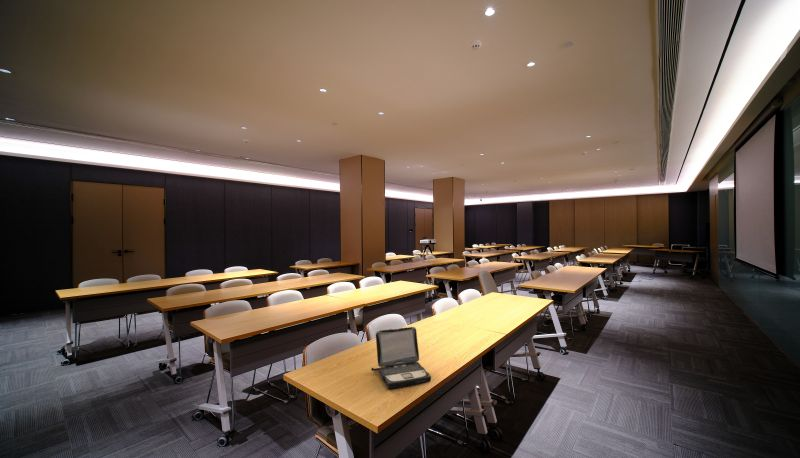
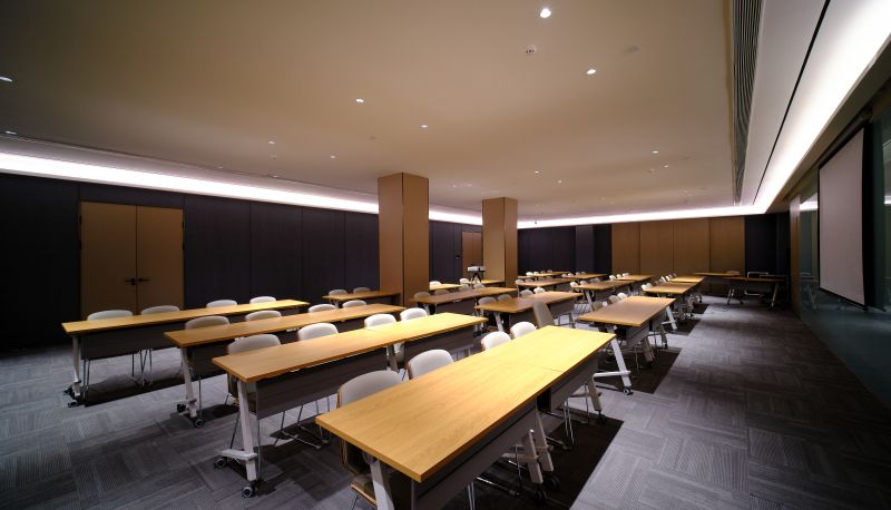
- laptop (401, 354)
